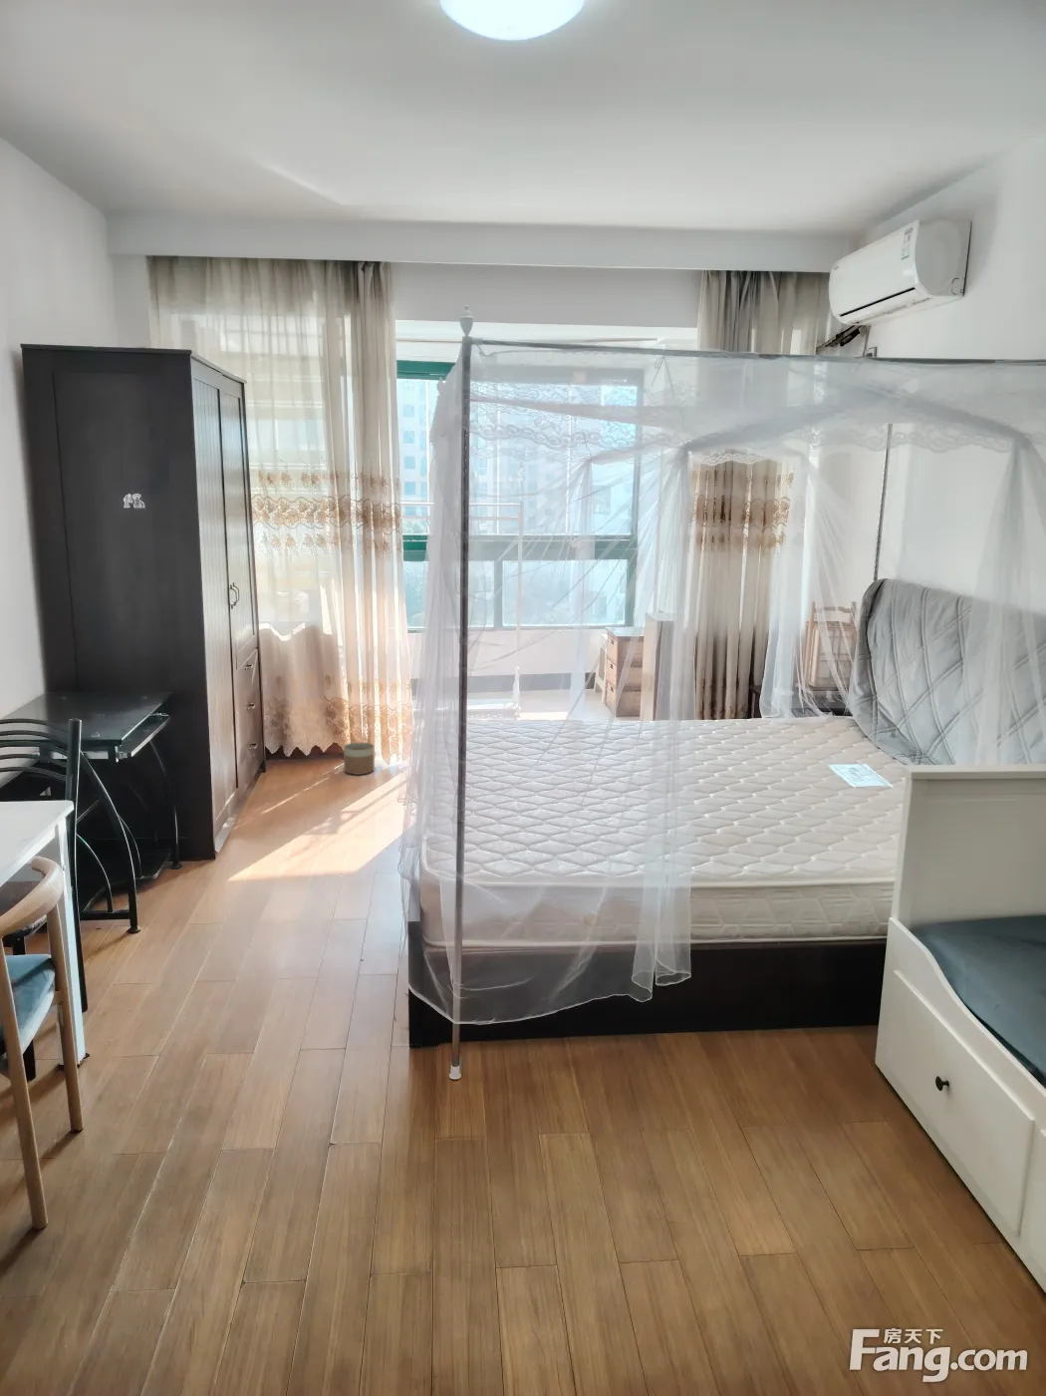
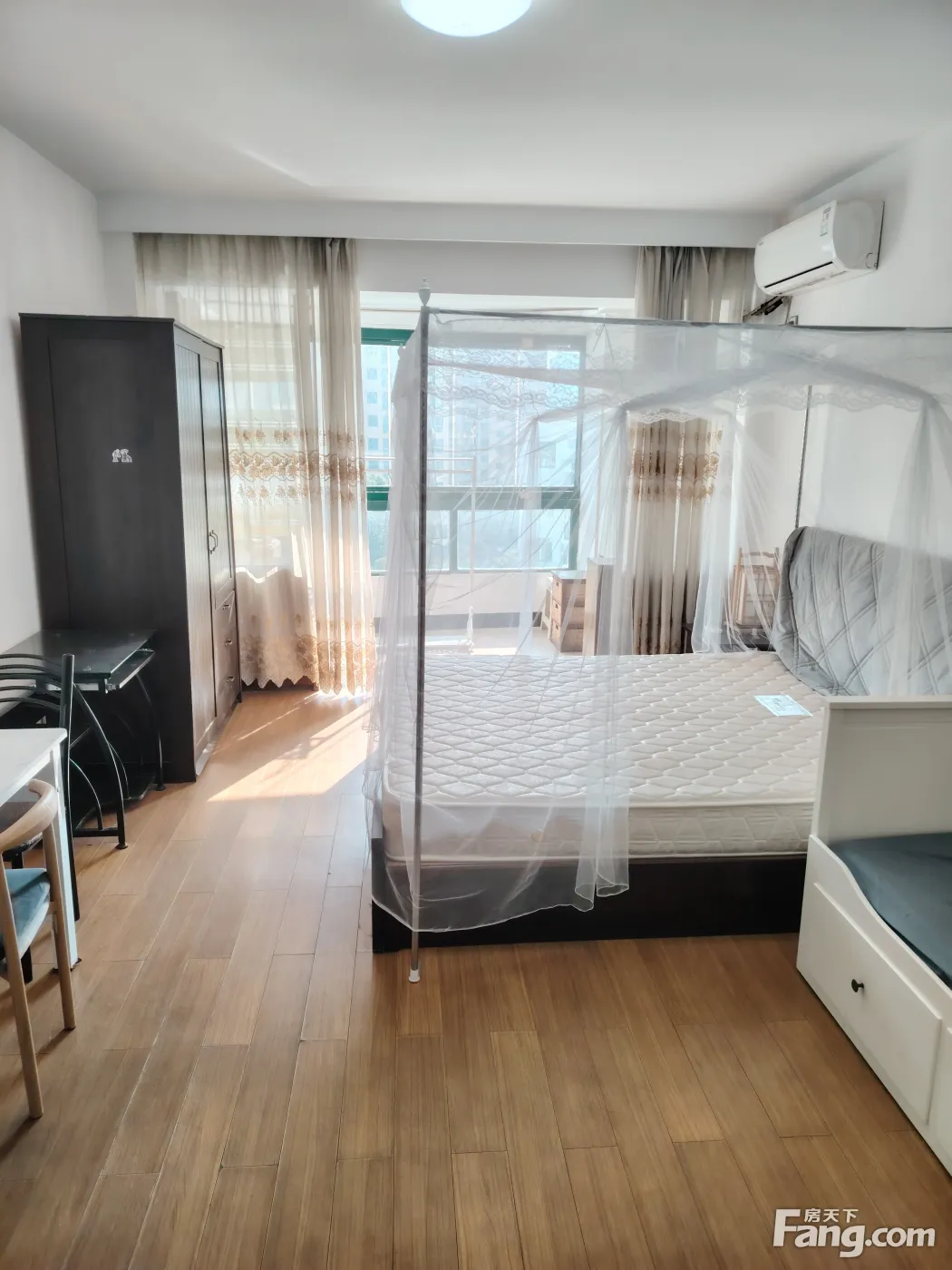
- planter (358, 757)
